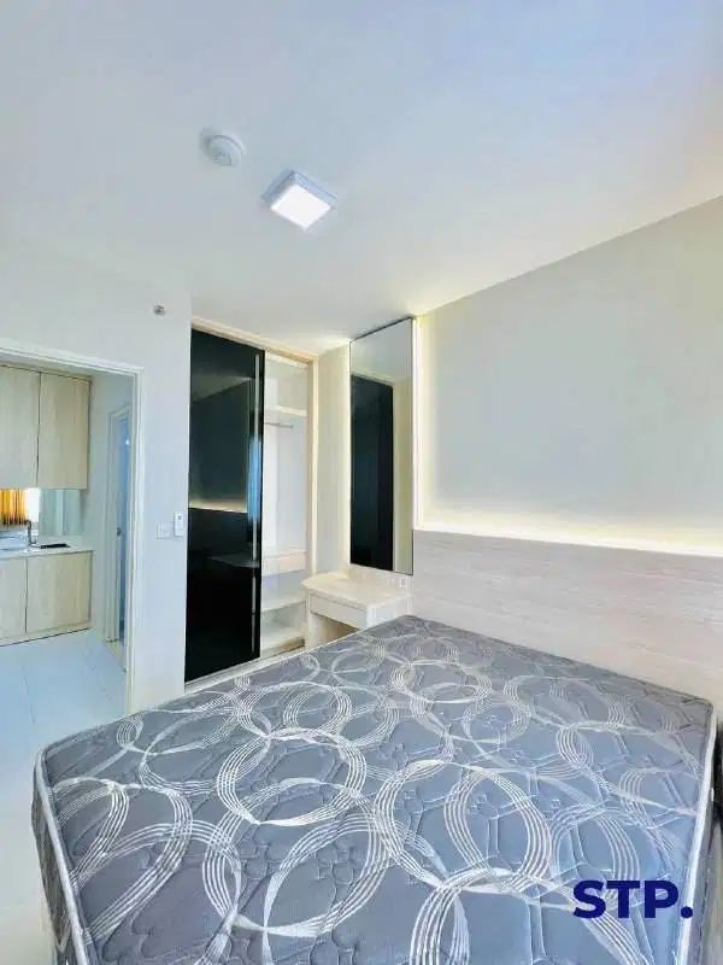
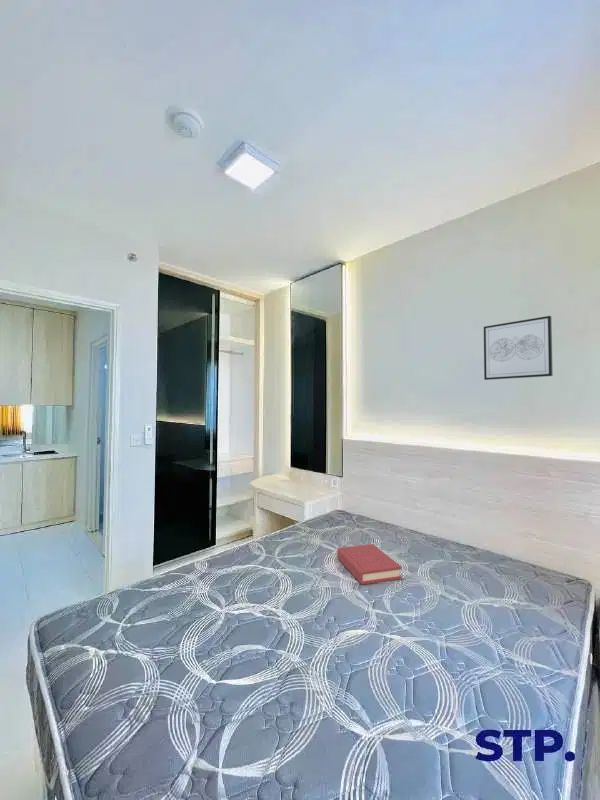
+ wall art (516, 349)
+ hardback book (367, 562)
